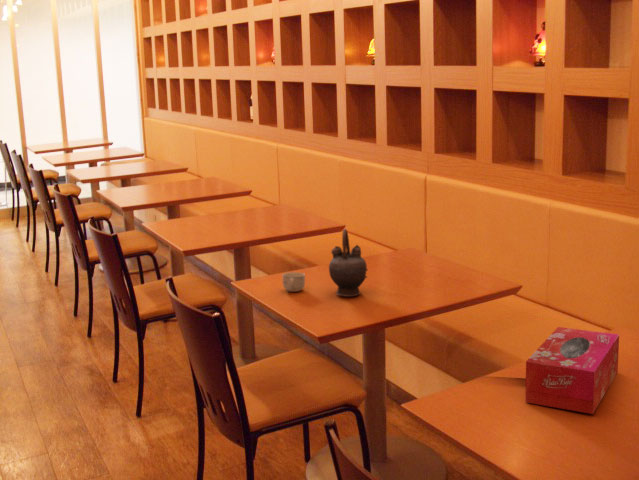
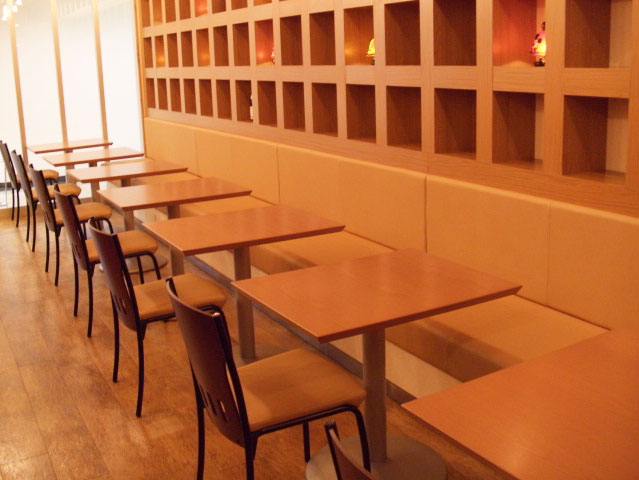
- cup (293, 283)
- tissue box (574, 367)
- teapot (348, 261)
